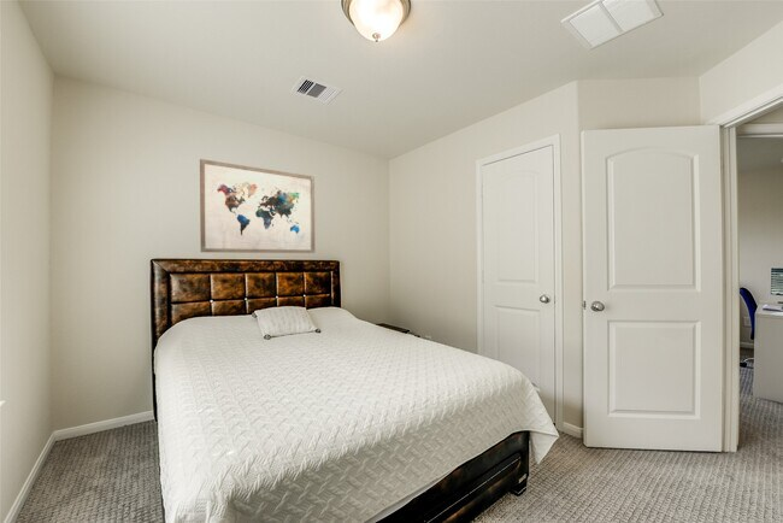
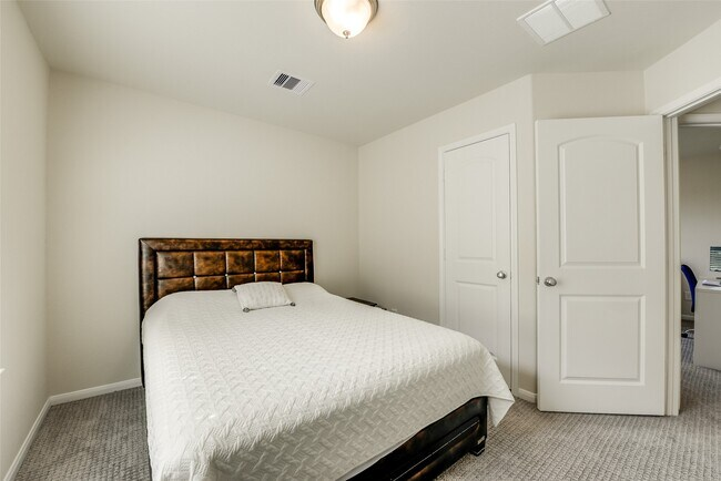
- wall art (263, 210)
